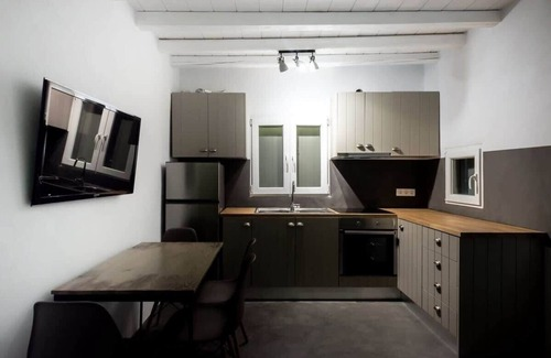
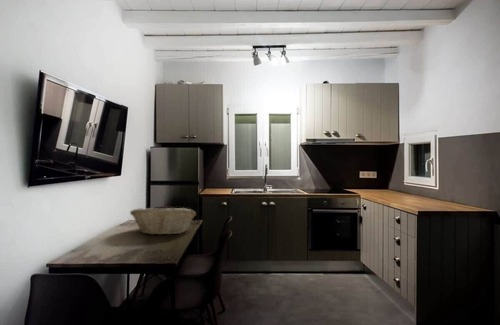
+ fruit basket (163, 218)
